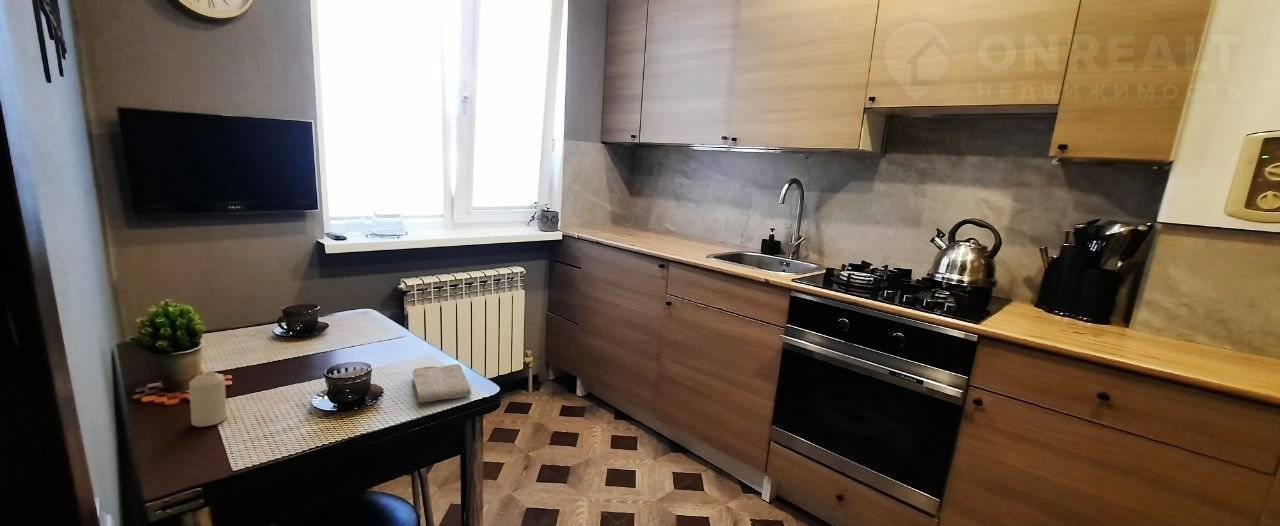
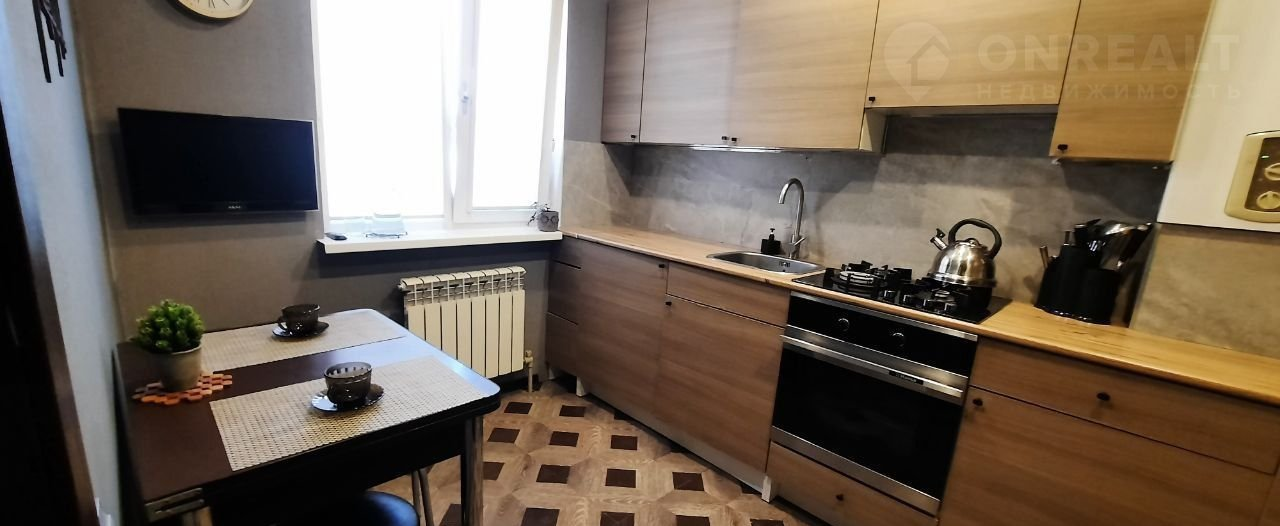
- candle (208, 397)
- washcloth (440, 381)
